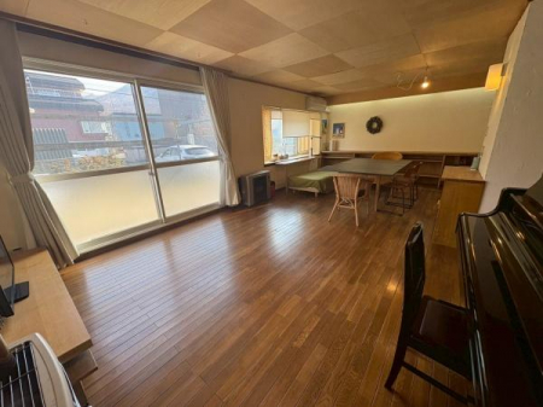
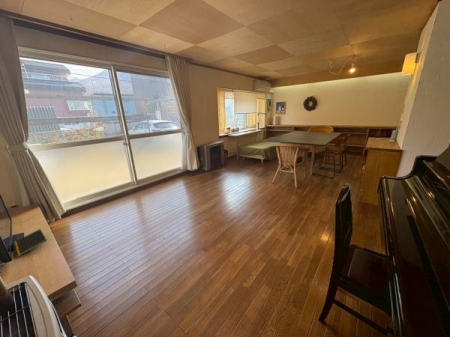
+ notepad (29, 242)
